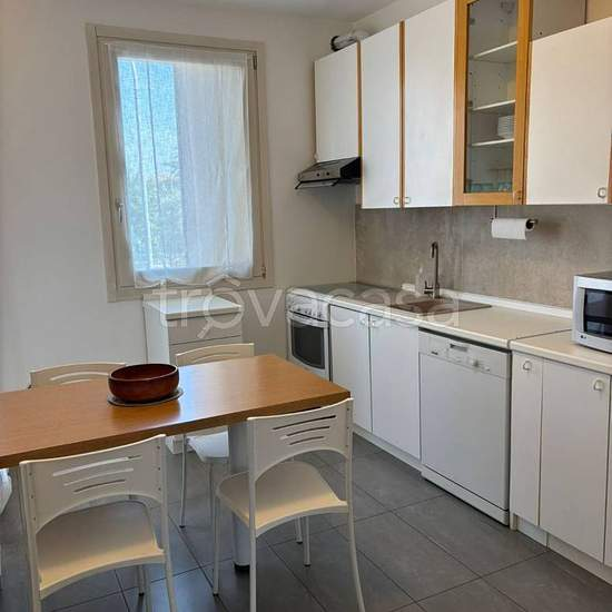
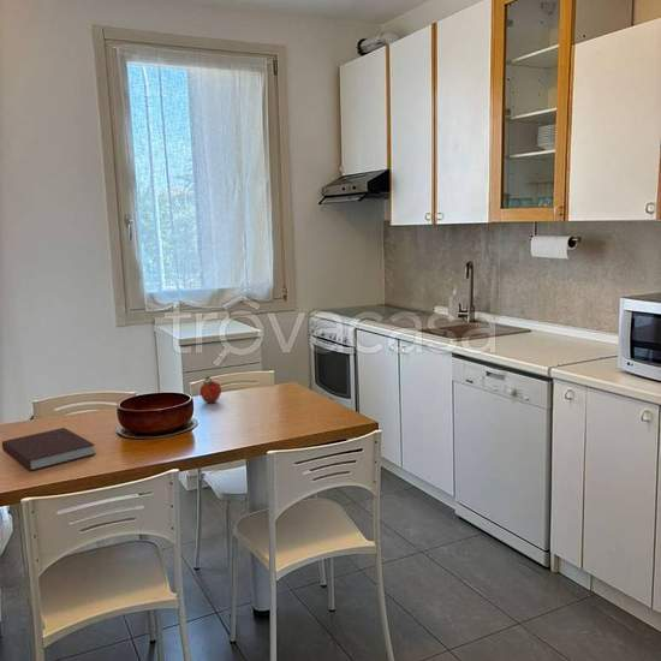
+ notebook (48, 447)
+ fruit (209, 388)
